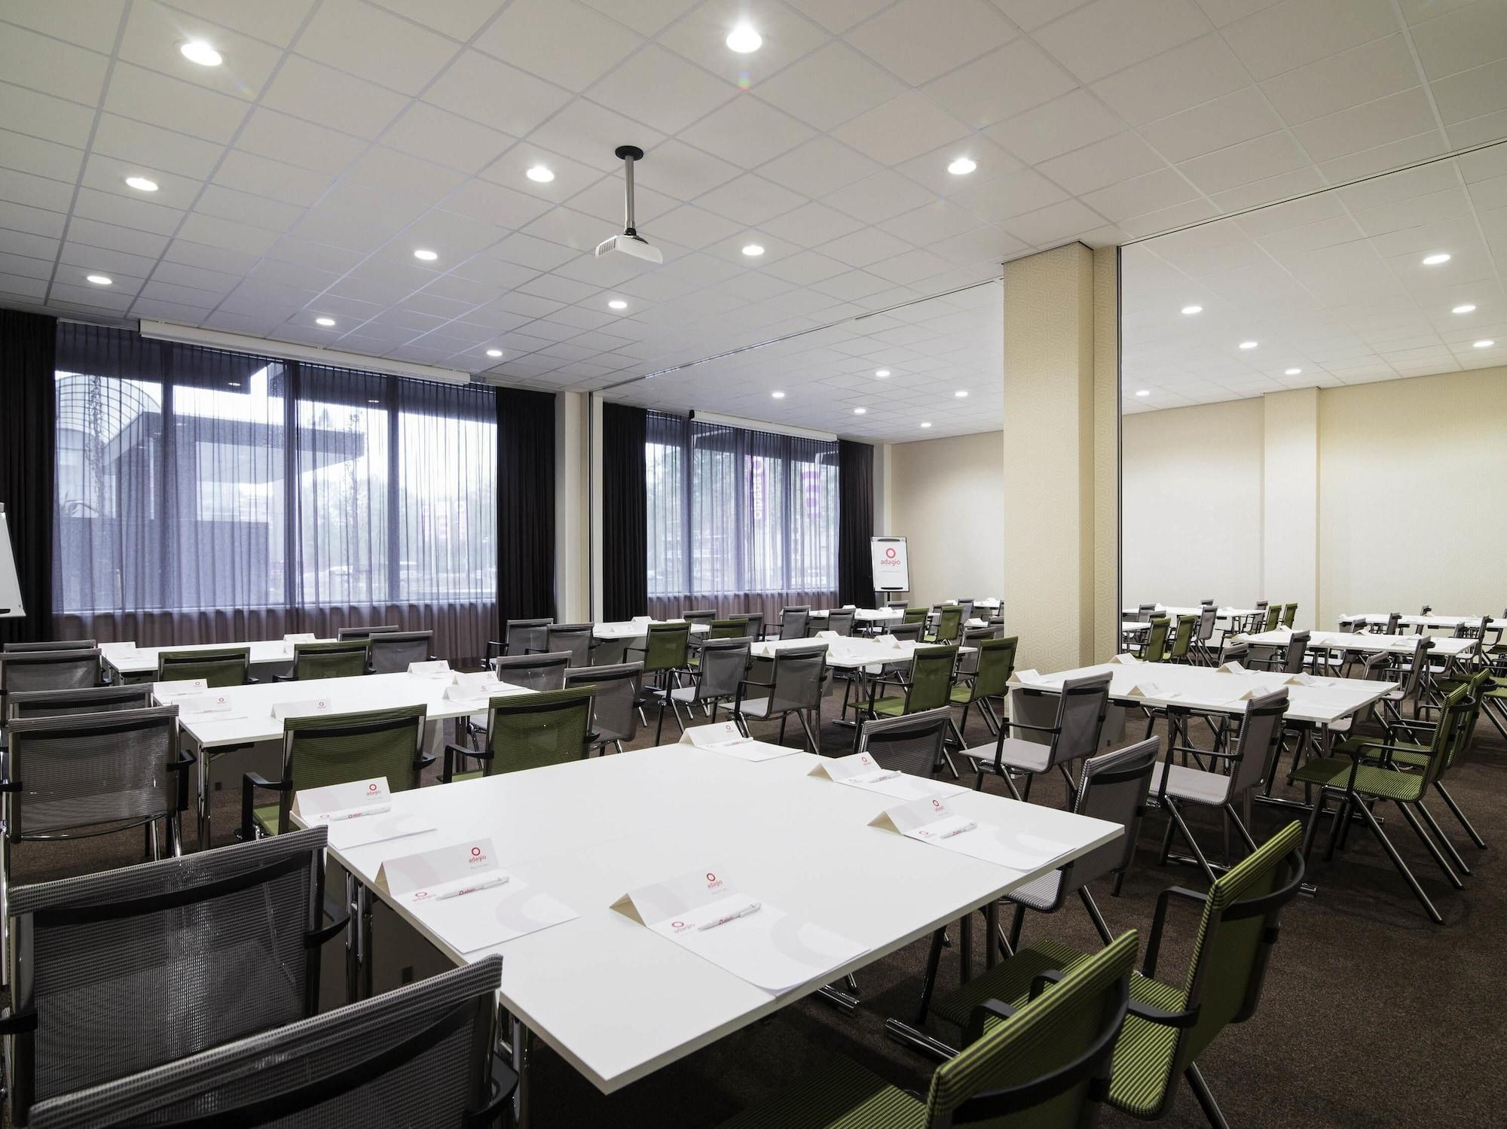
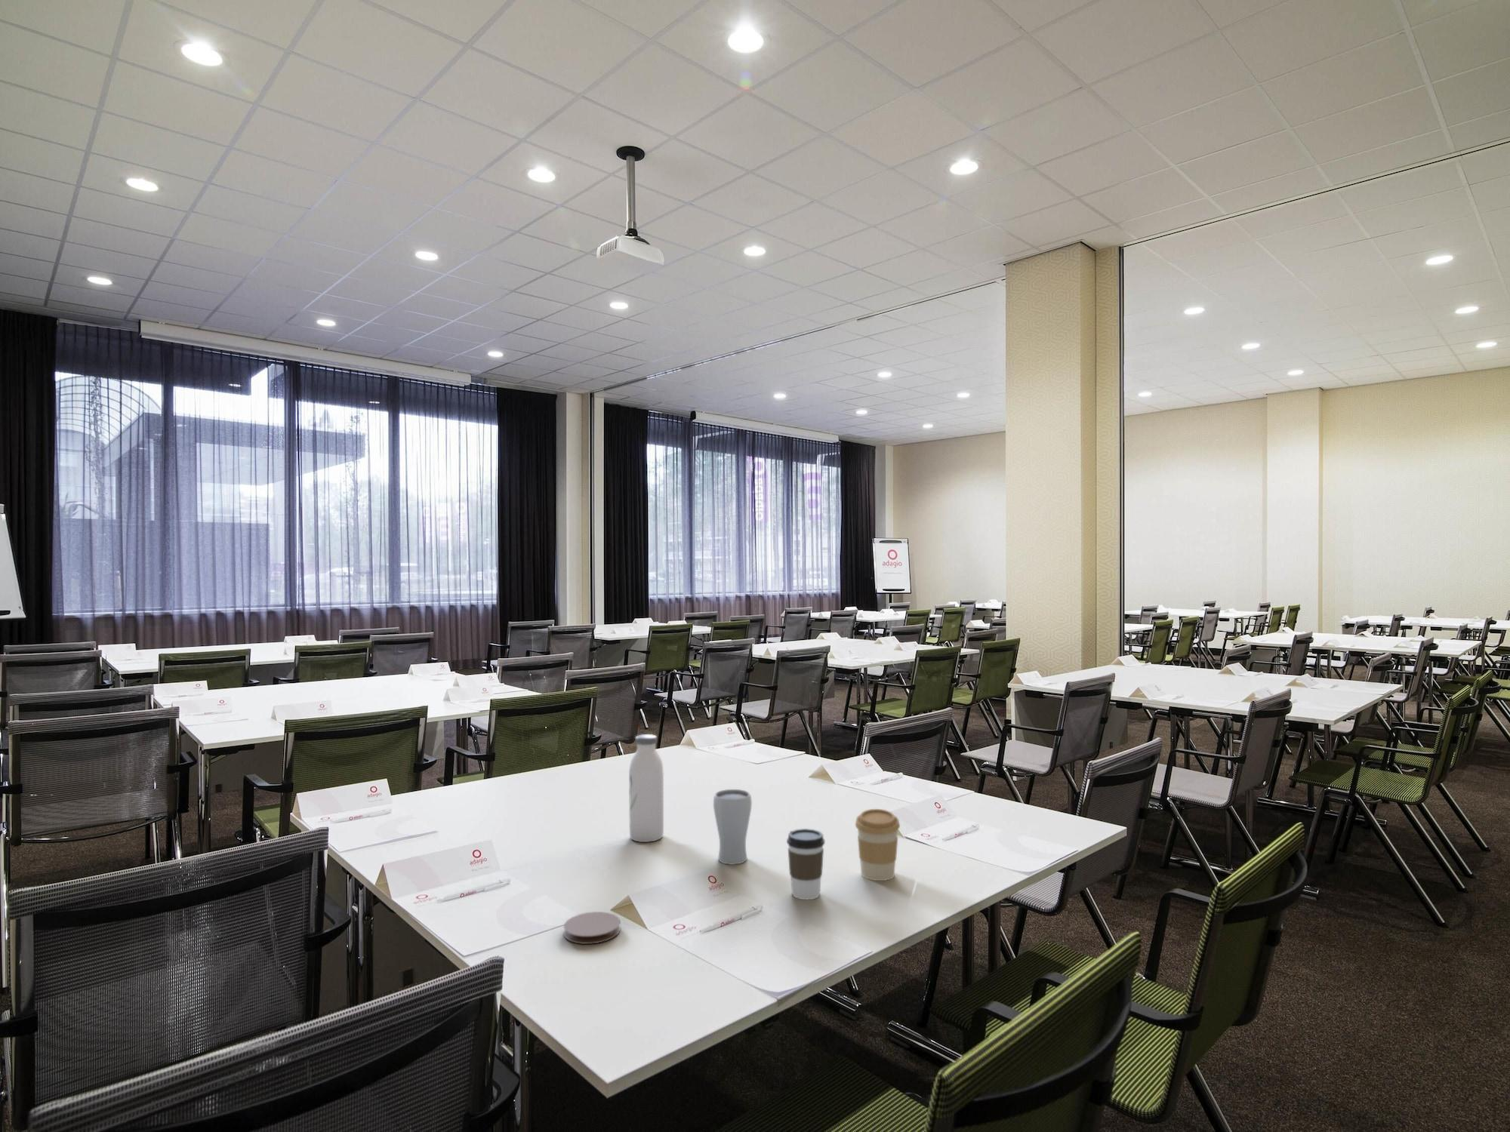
+ coaster (592, 926)
+ coffee cup (806, 864)
+ drinking glass (732, 828)
+ coffee cup (877, 844)
+ water bottle (647, 786)
